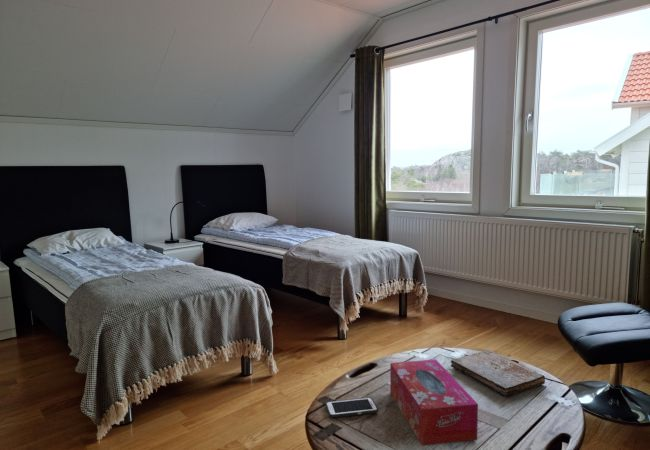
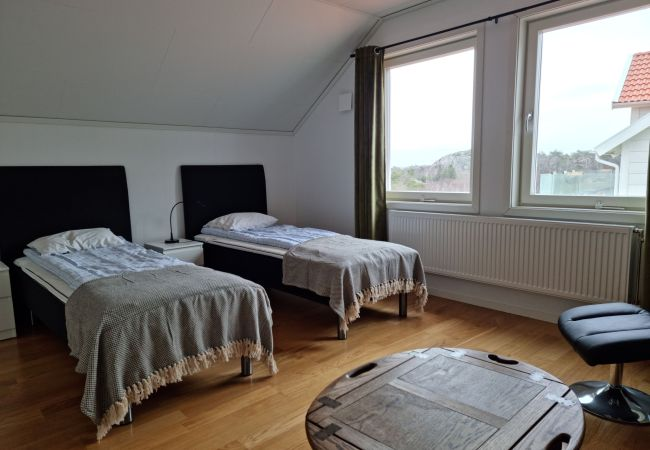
- tissue box (429, 397)
- cell phone (351, 407)
- book (496, 370)
